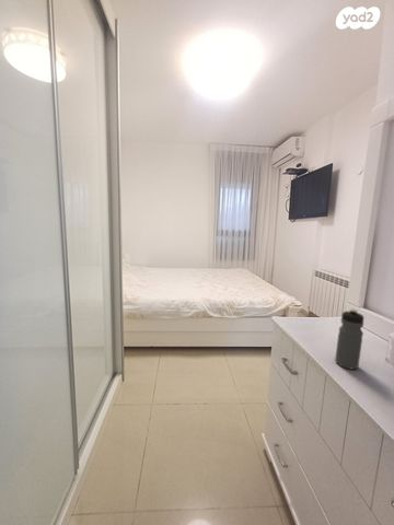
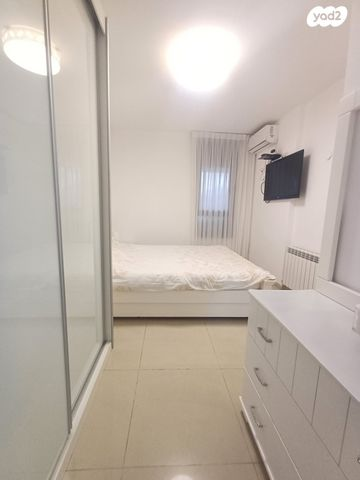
- water bottle (349, 337)
